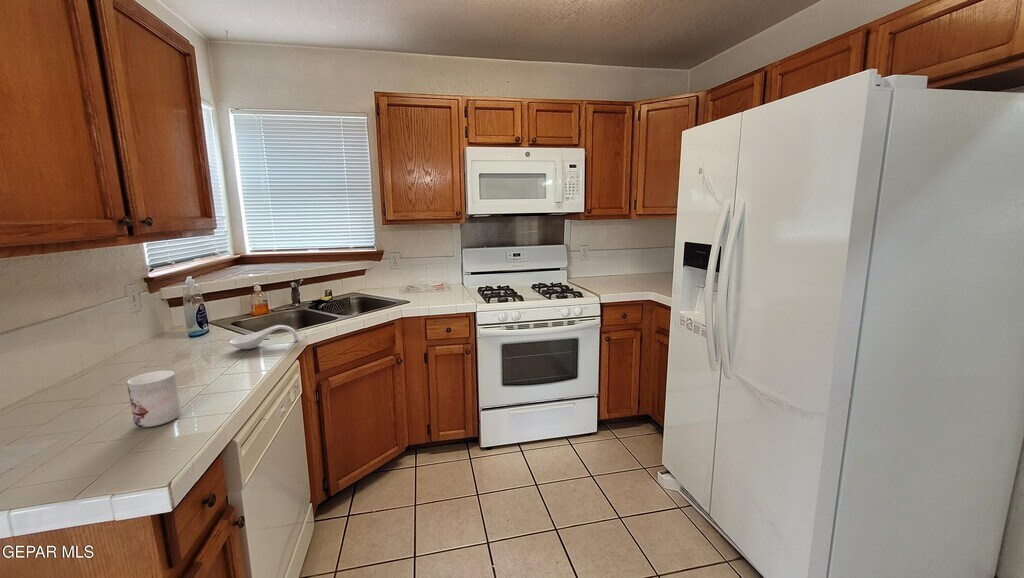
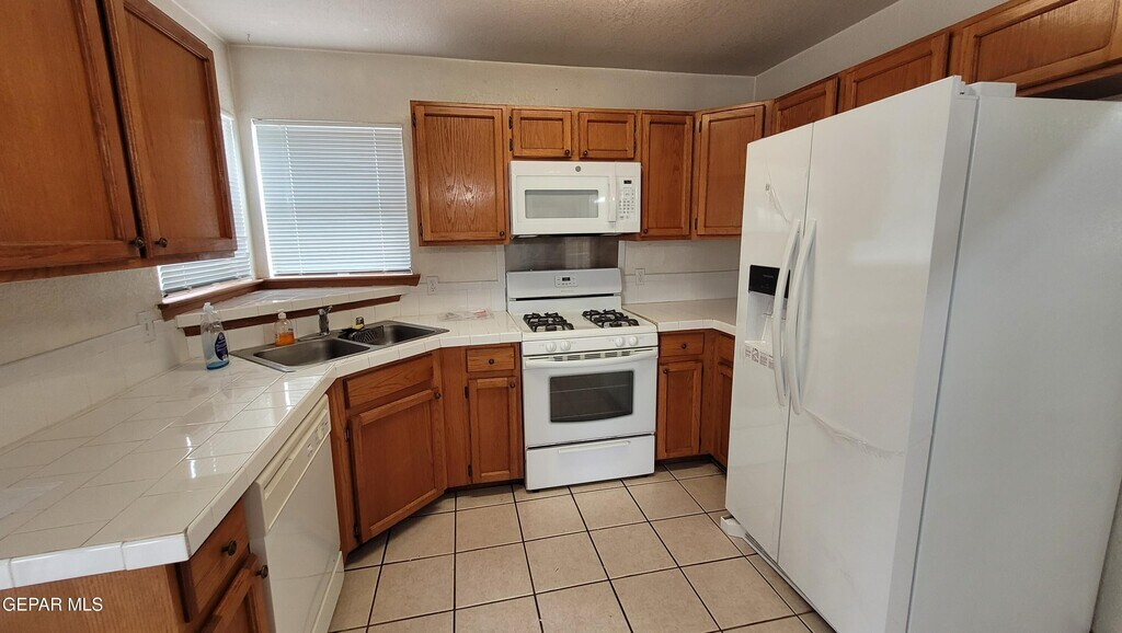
- spoon rest (264, 336)
- mug (155, 397)
